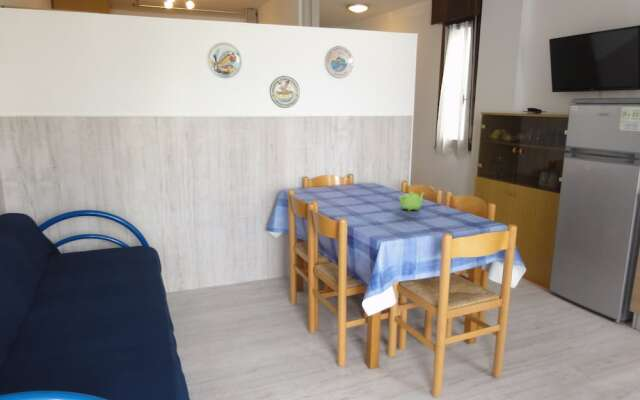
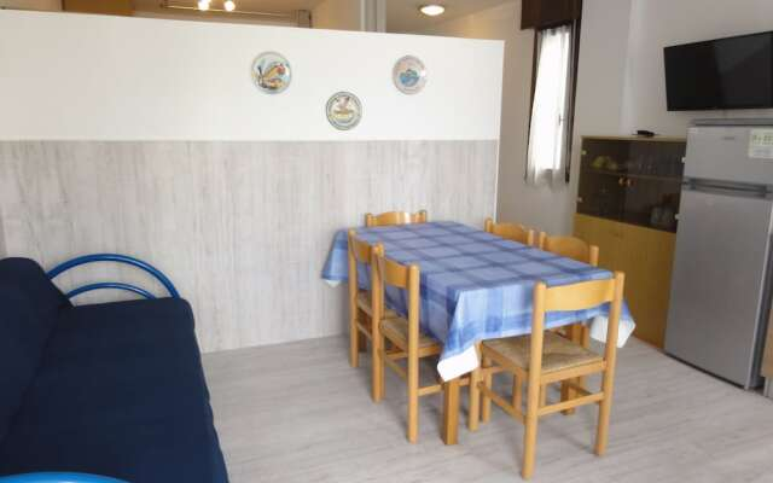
- teapot (411, 200)
